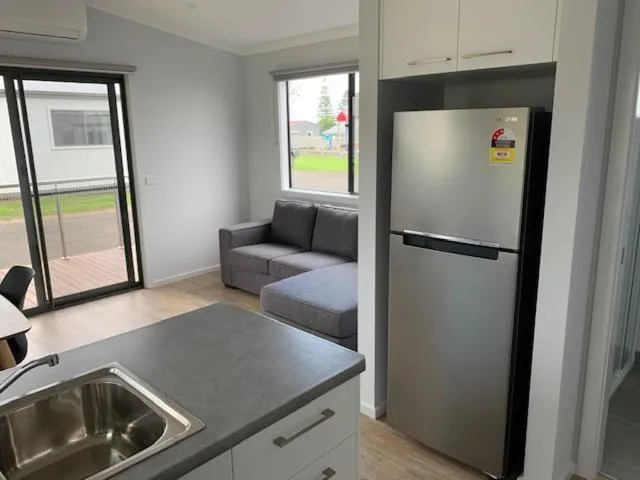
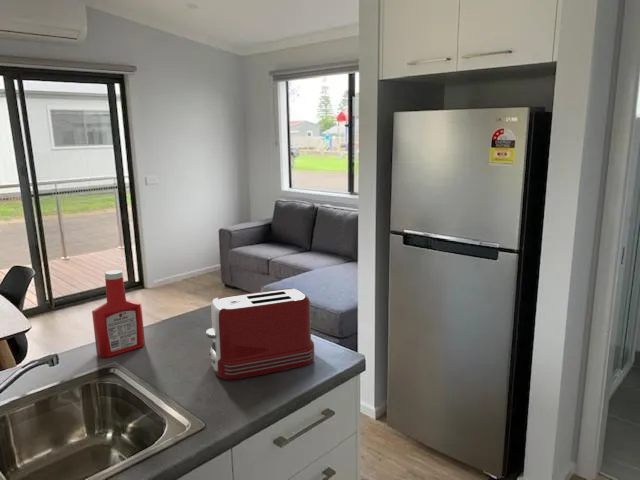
+ soap bottle (117, 311)
+ toaster (262, 329)
